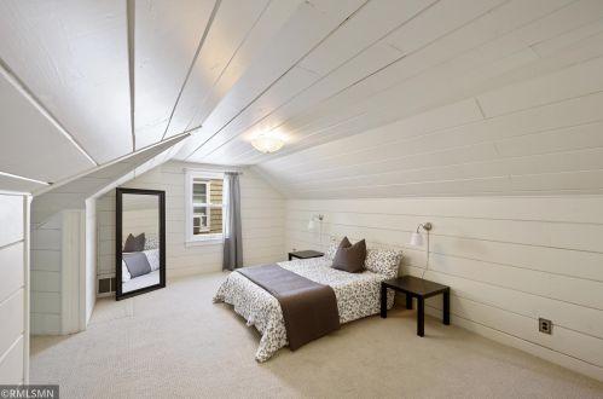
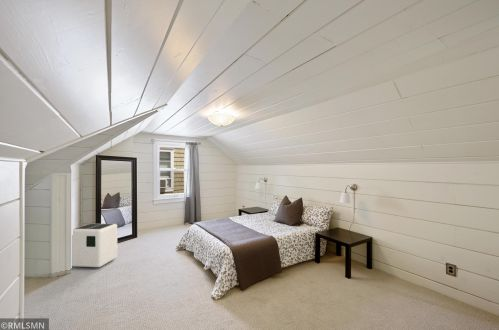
+ air purifier (94, 244)
